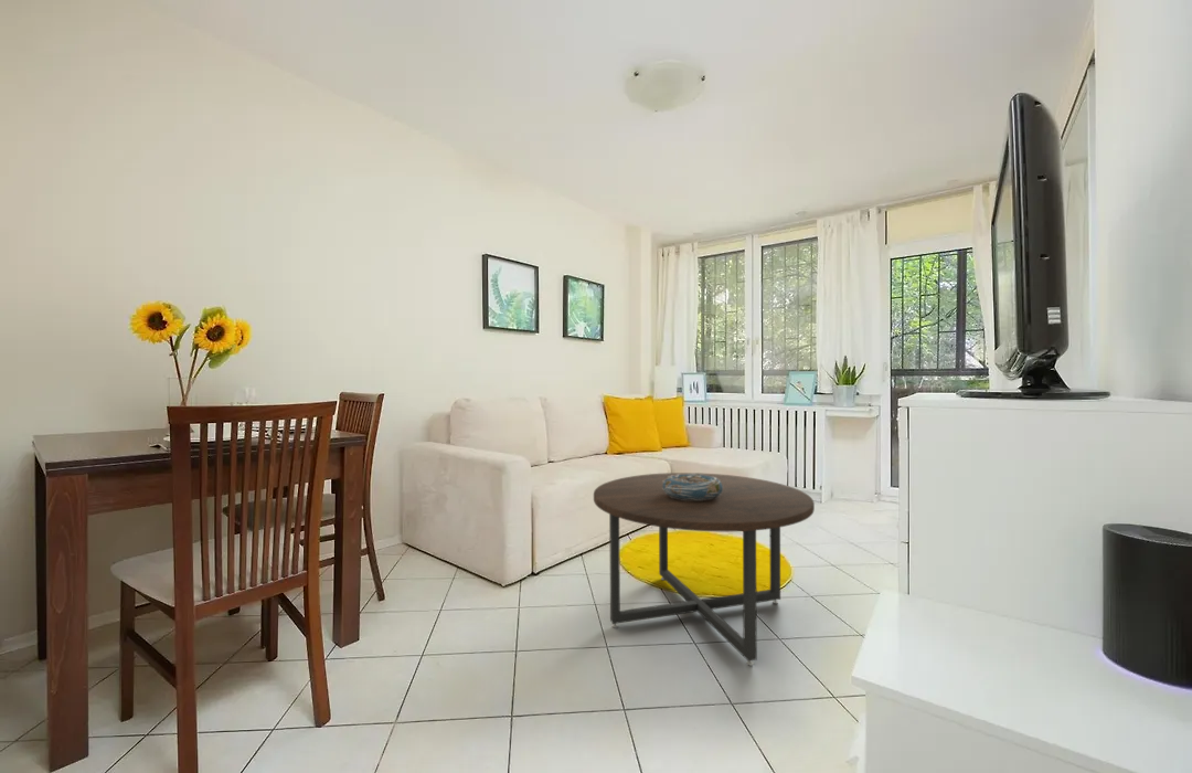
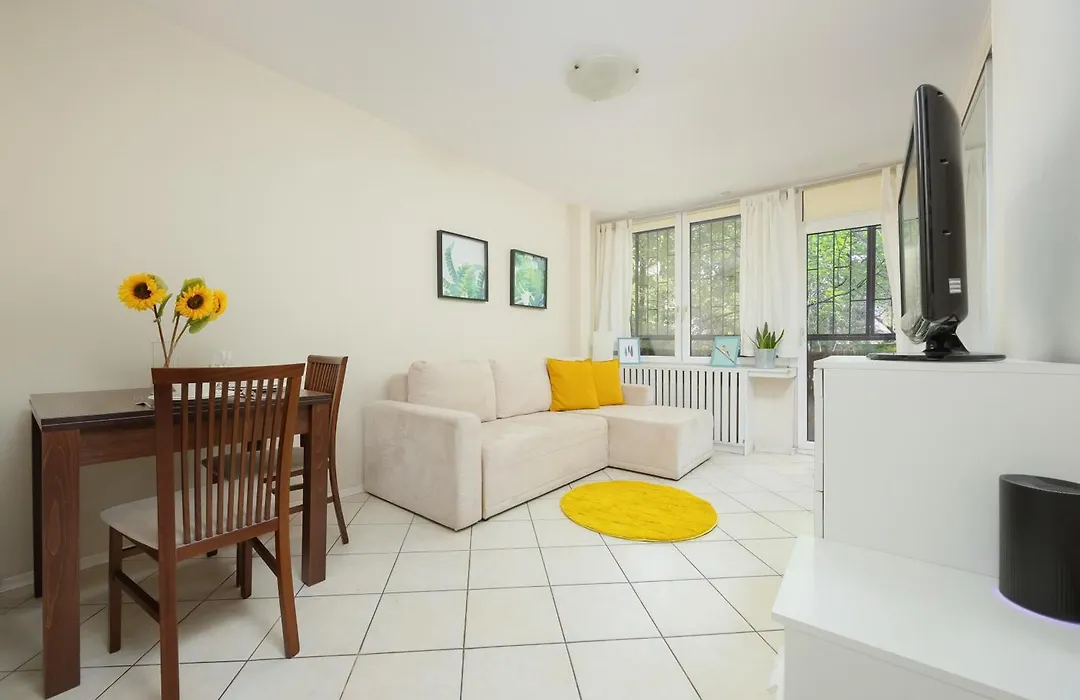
- coffee table (699, 530)
- decorative bowl (692, 486)
